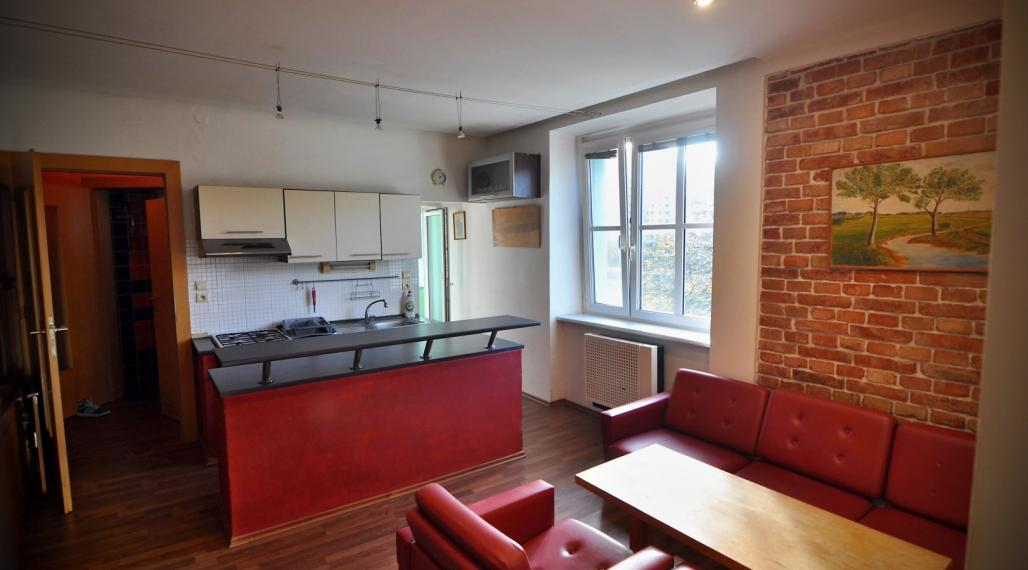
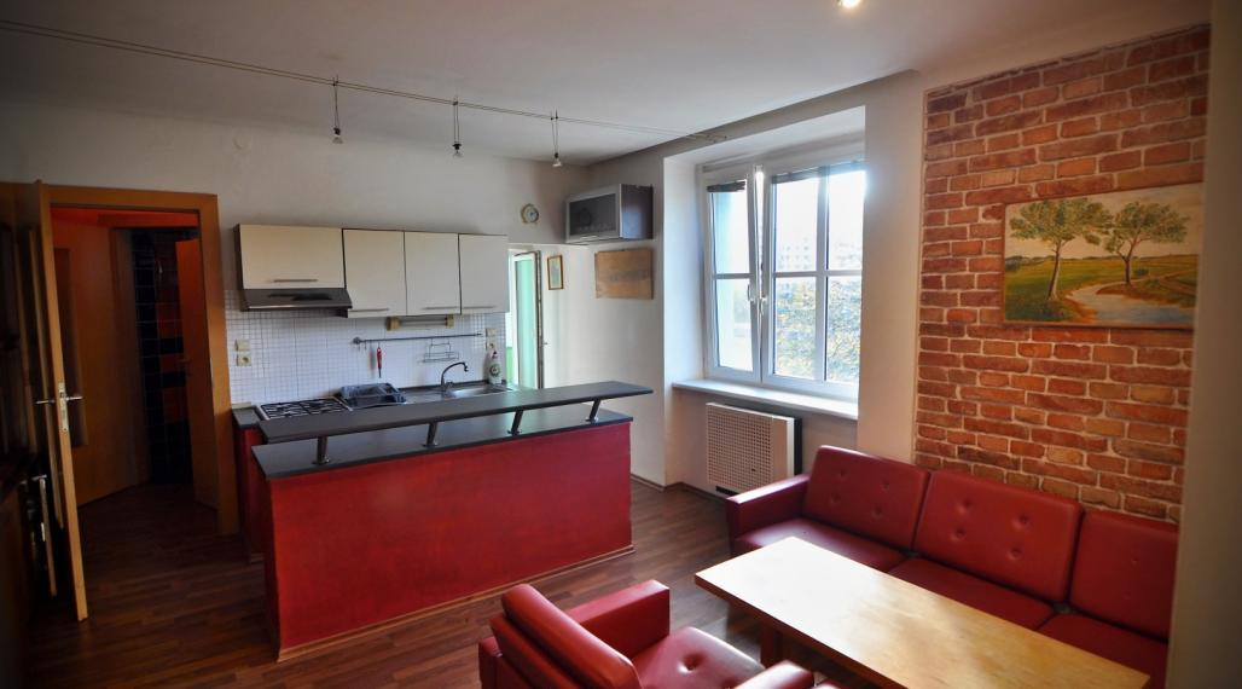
- sneaker (92, 406)
